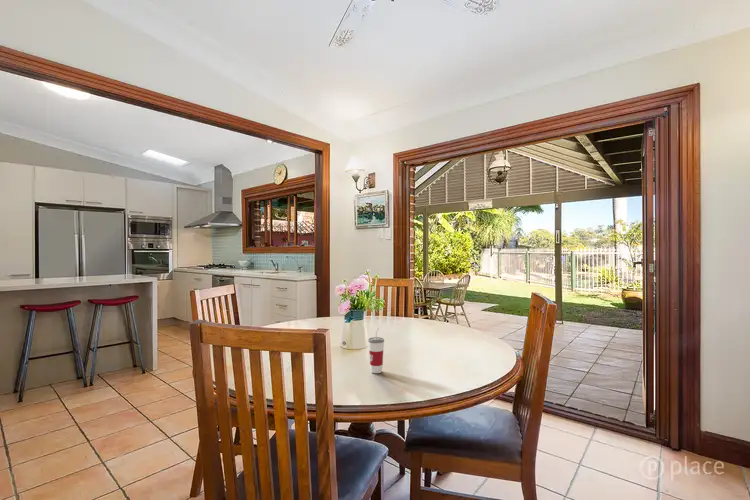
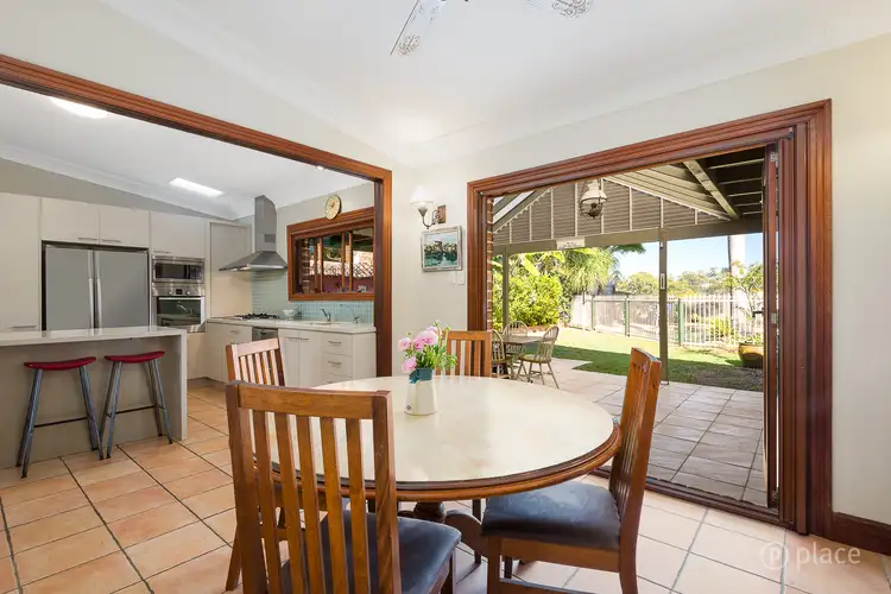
- cup (376, 349)
